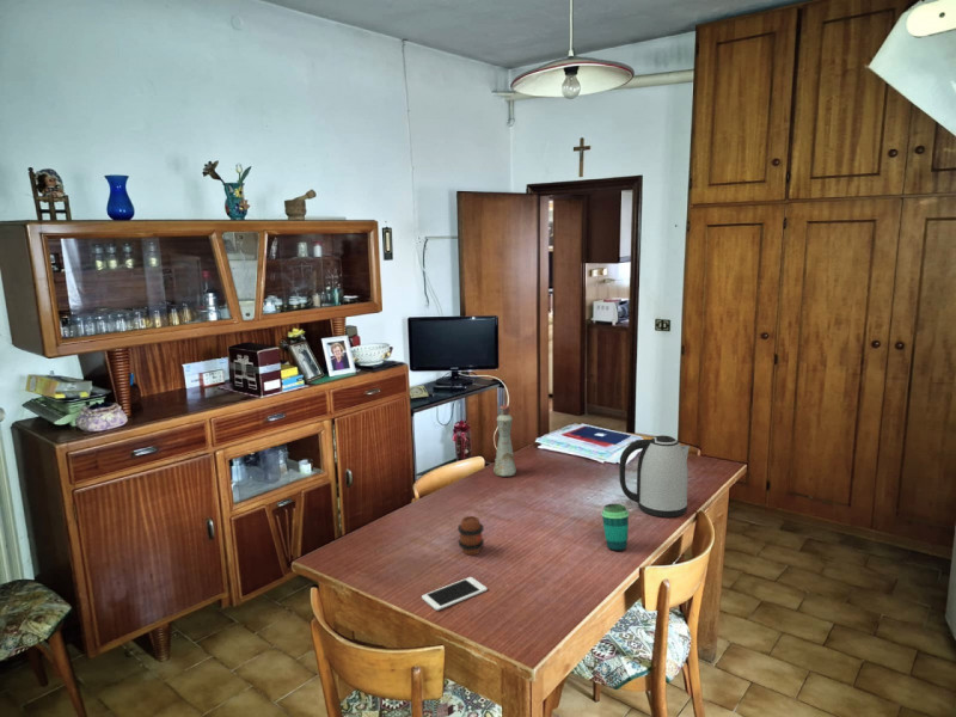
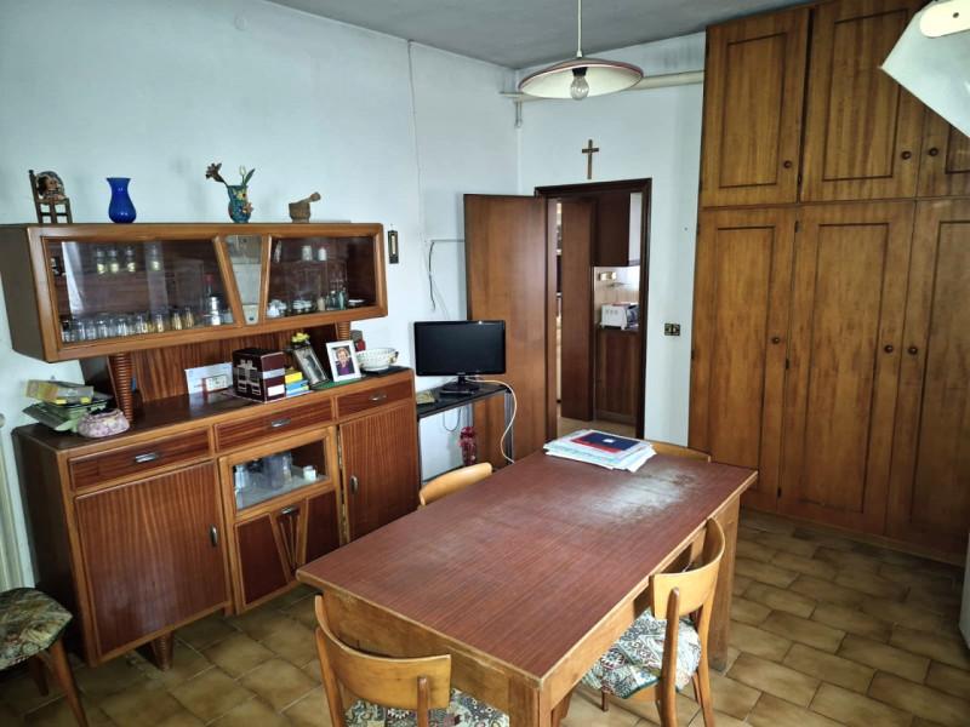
- cell phone (454, 593)
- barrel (471, 535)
- cup (614, 526)
- kettle (654, 472)
- bottle (503, 439)
